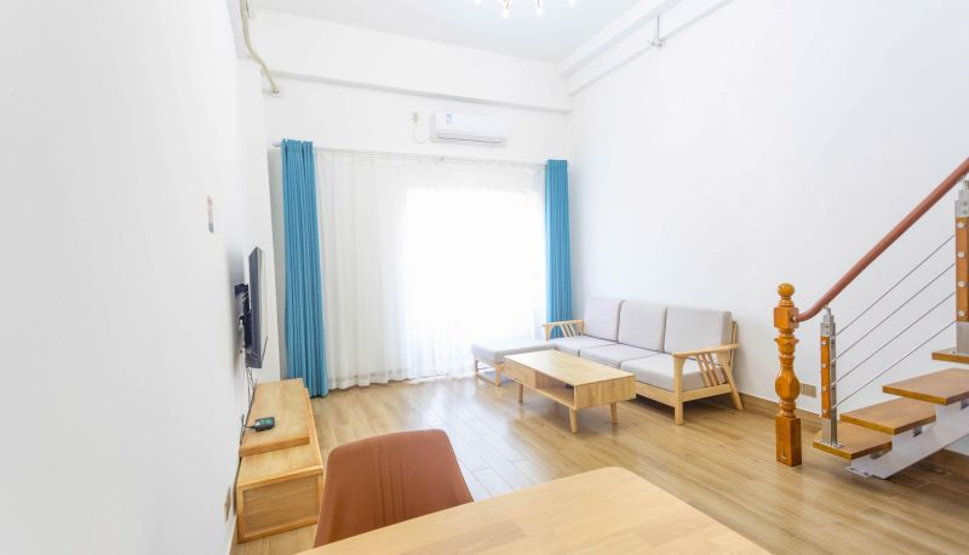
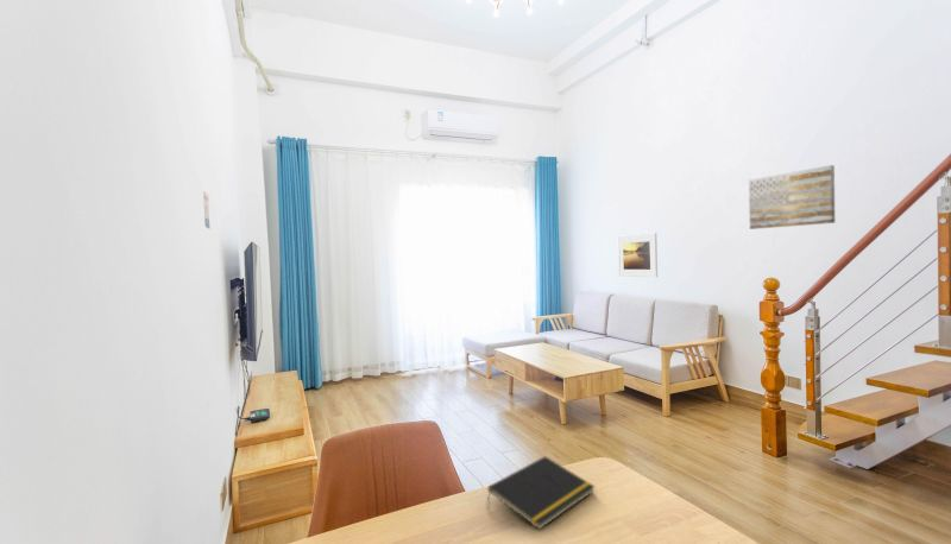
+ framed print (636, 255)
+ wall art (788, 200)
+ notepad (542, 488)
